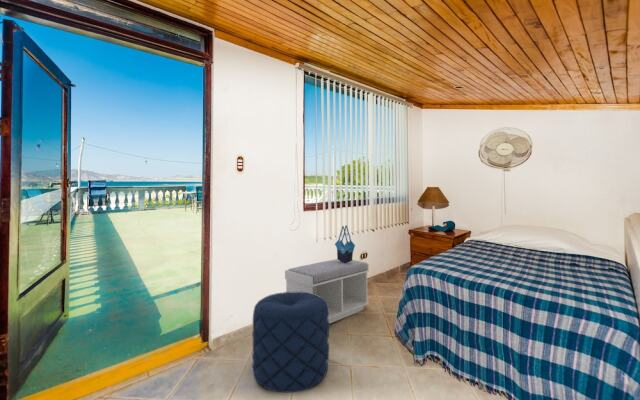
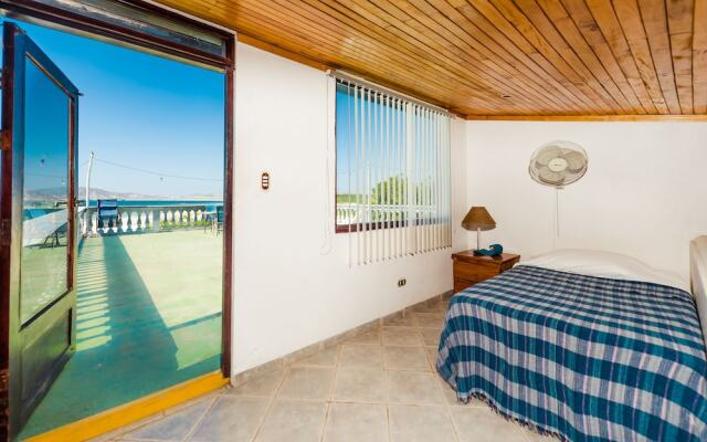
- tote bag (345, 244)
- bench (329, 289)
- pouf (291, 334)
